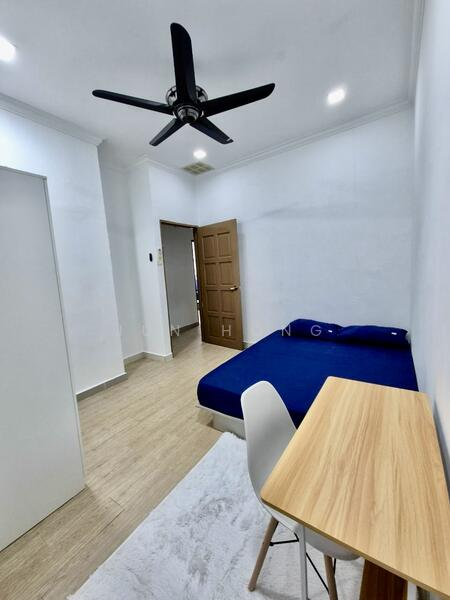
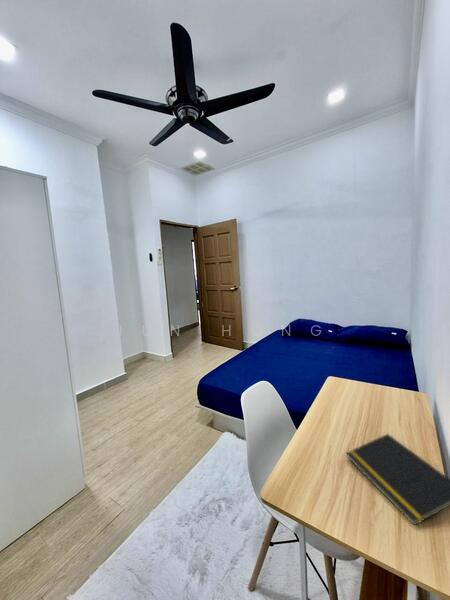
+ notepad (398, 471)
